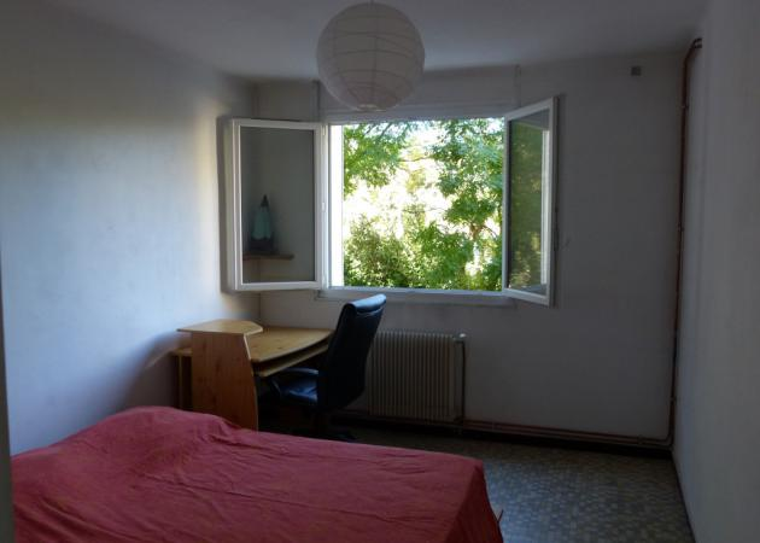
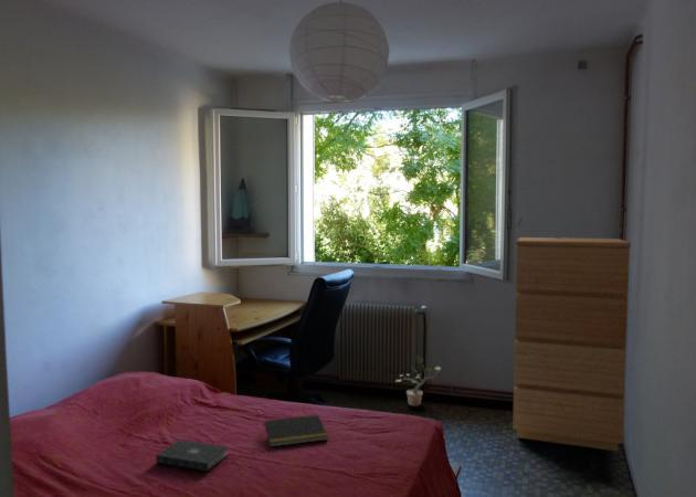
+ book (192, 454)
+ potted plant (416, 381)
+ notepad (295, 430)
+ dresser (567, 335)
